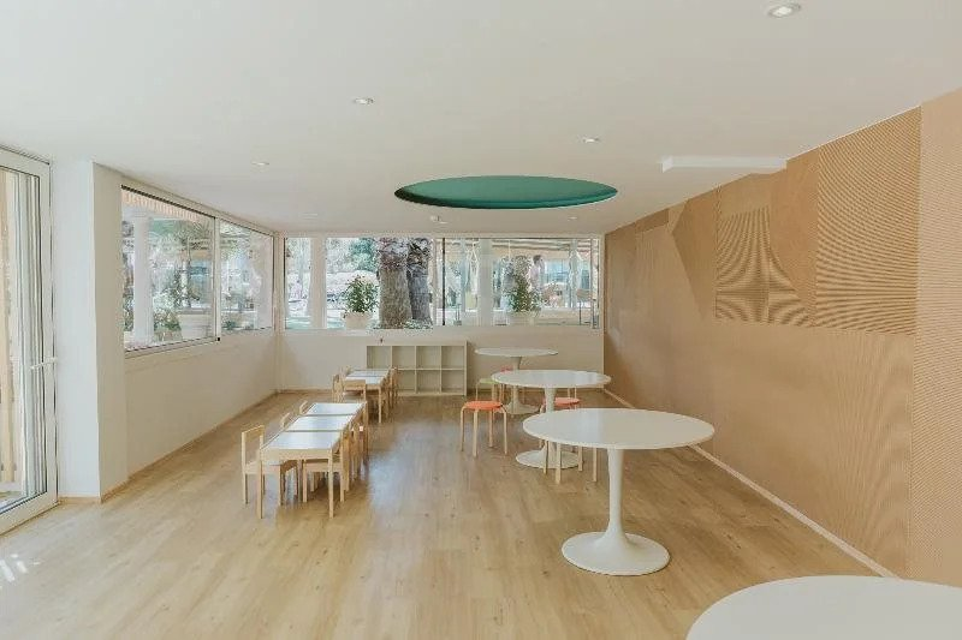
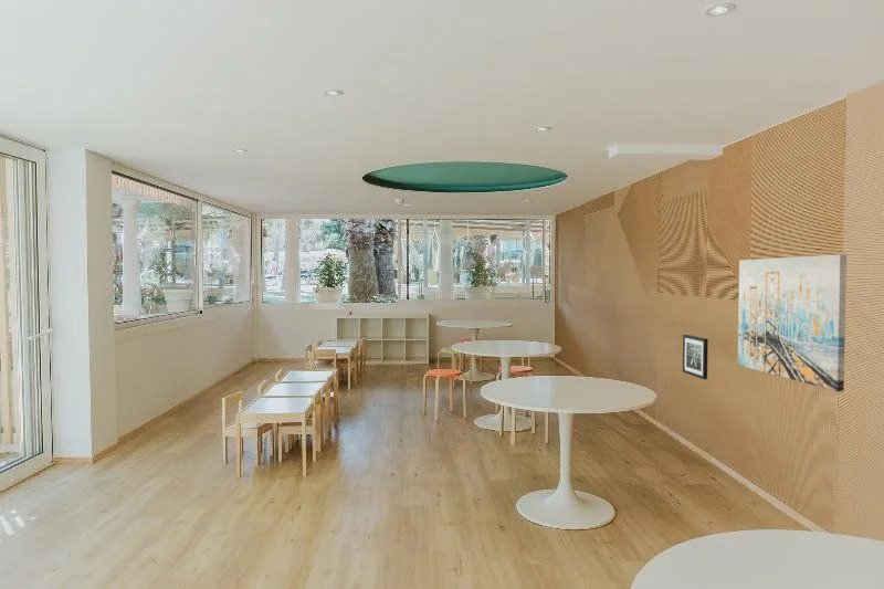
+ wall art (694, 356)
+ wall art (785, 317)
